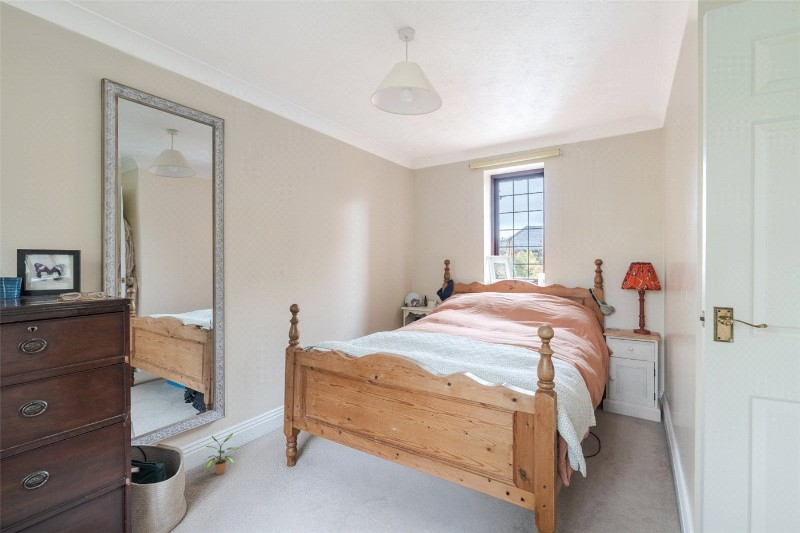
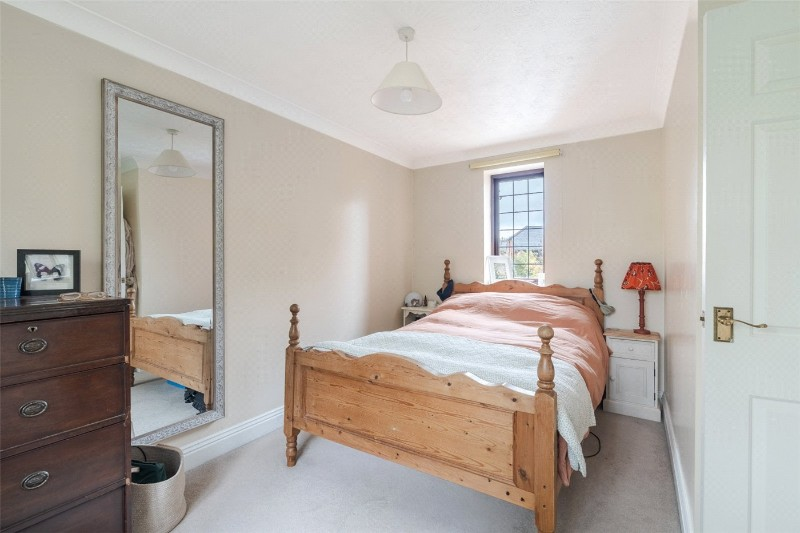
- potted plant (218, 451)
